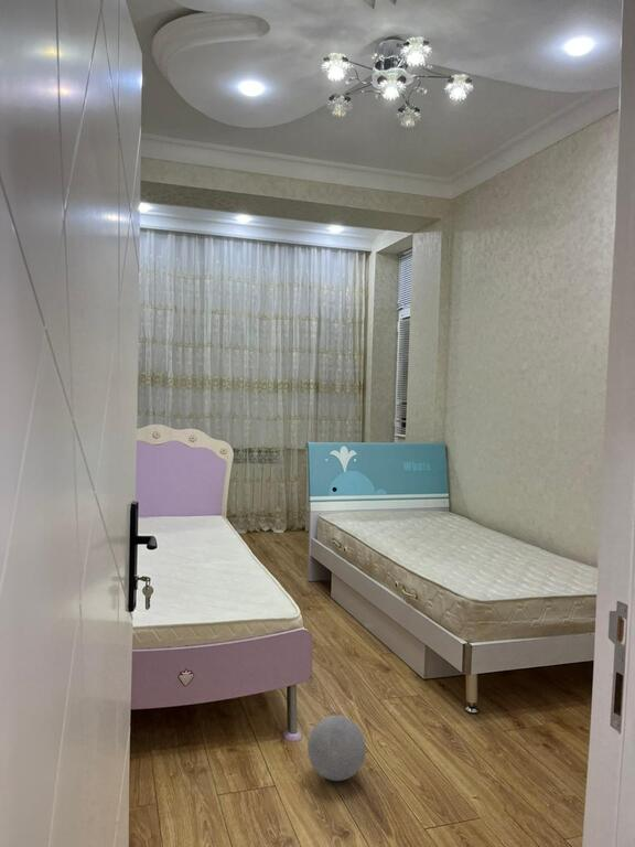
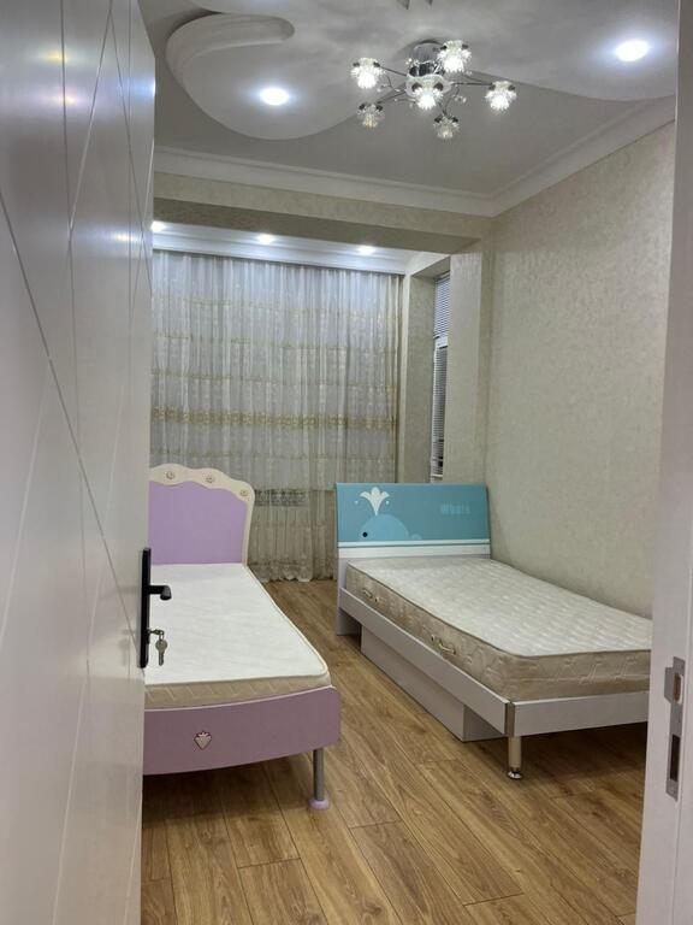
- ball (336, 747)
